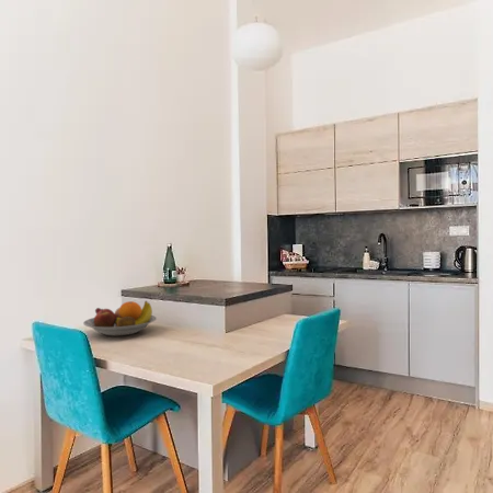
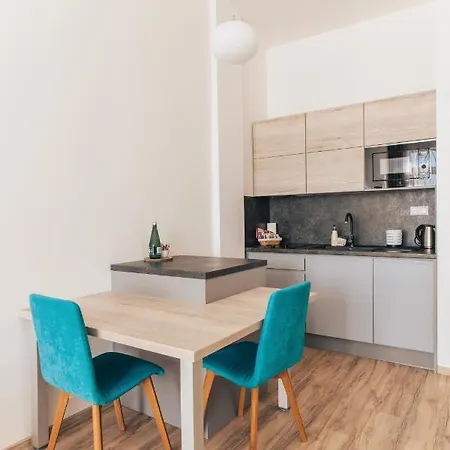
- fruit bowl (121, 317)
